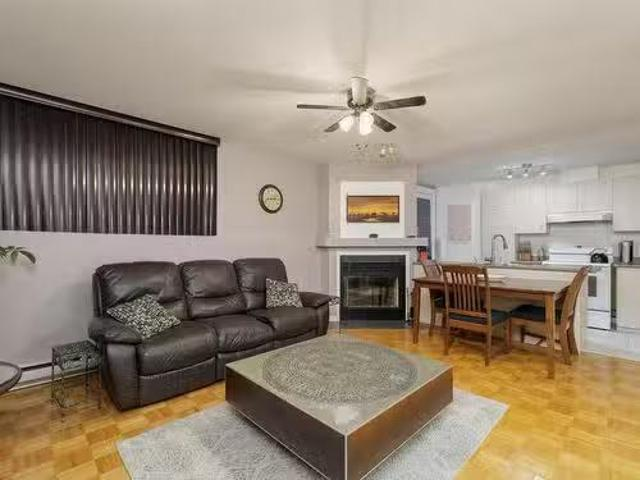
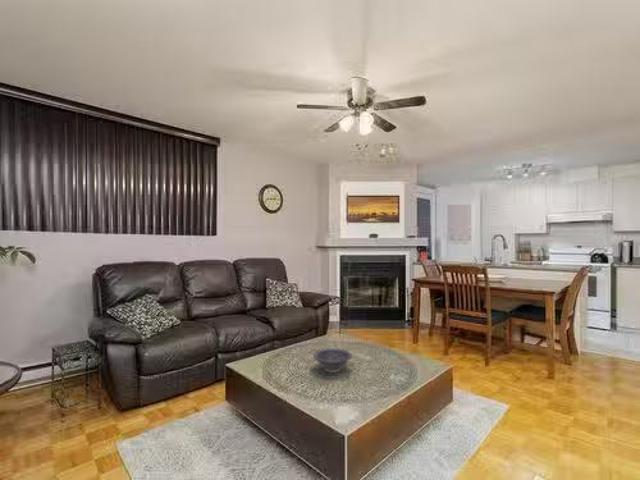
+ decorative bowl (332, 361)
